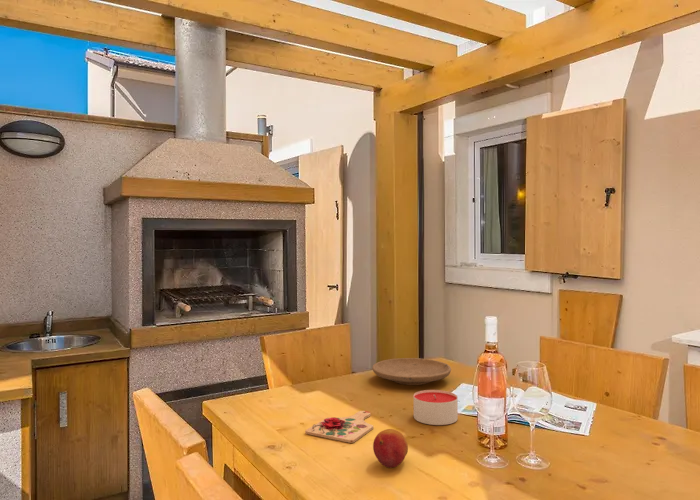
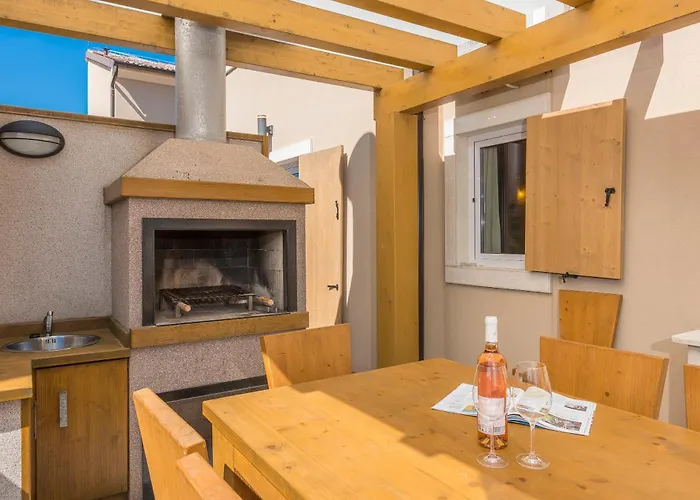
- candle (435, 406)
- fruit (390, 446)
- cutting board (348, 420)
- plate (411, 373)
